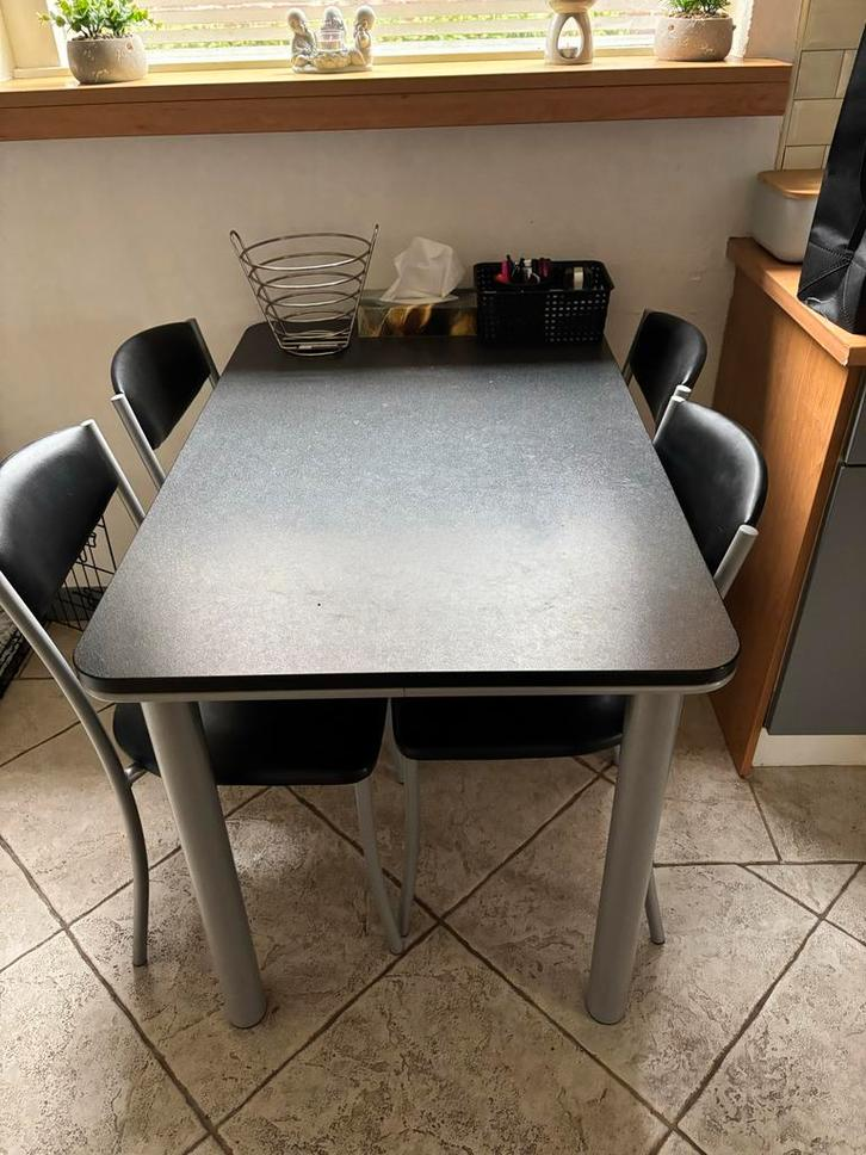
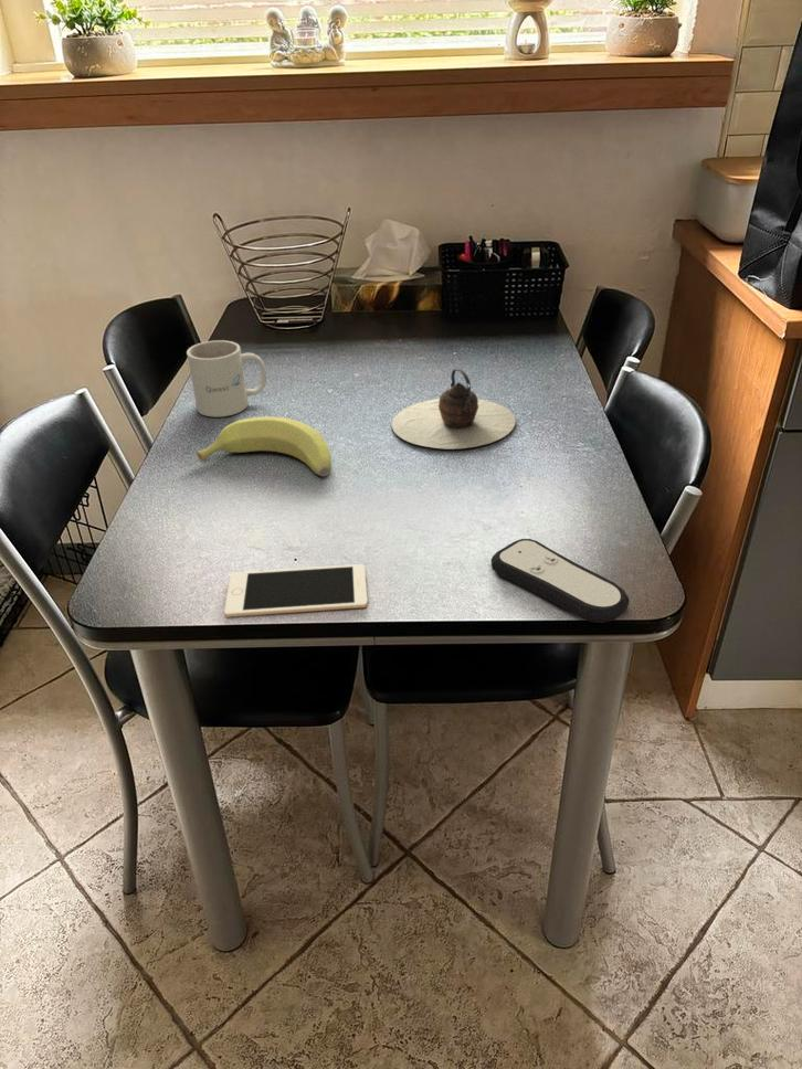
+ banana (262, 446)
+ mug (229, 377)
+ cell phone (297, 590)
+ remote control (559, 579)
+ teapot (453, 396)
